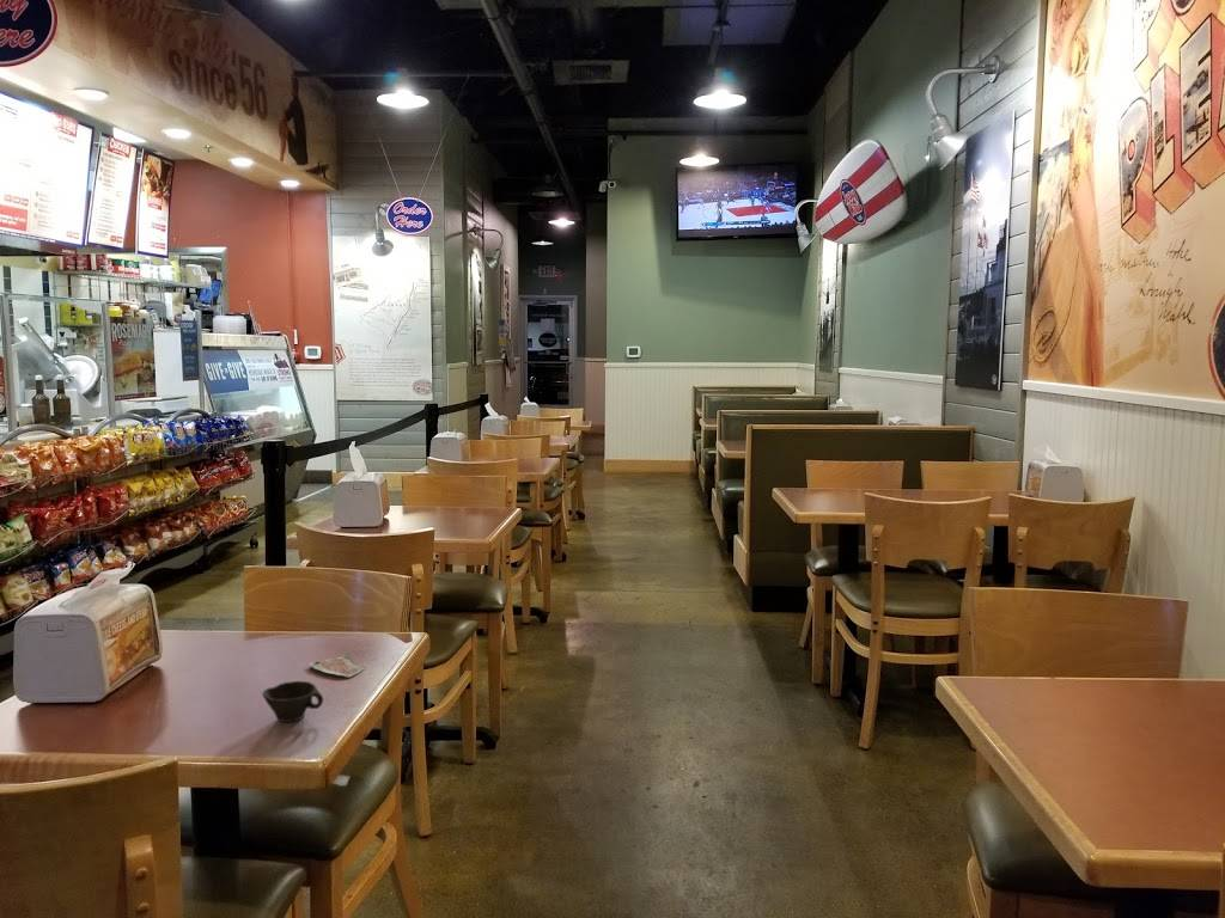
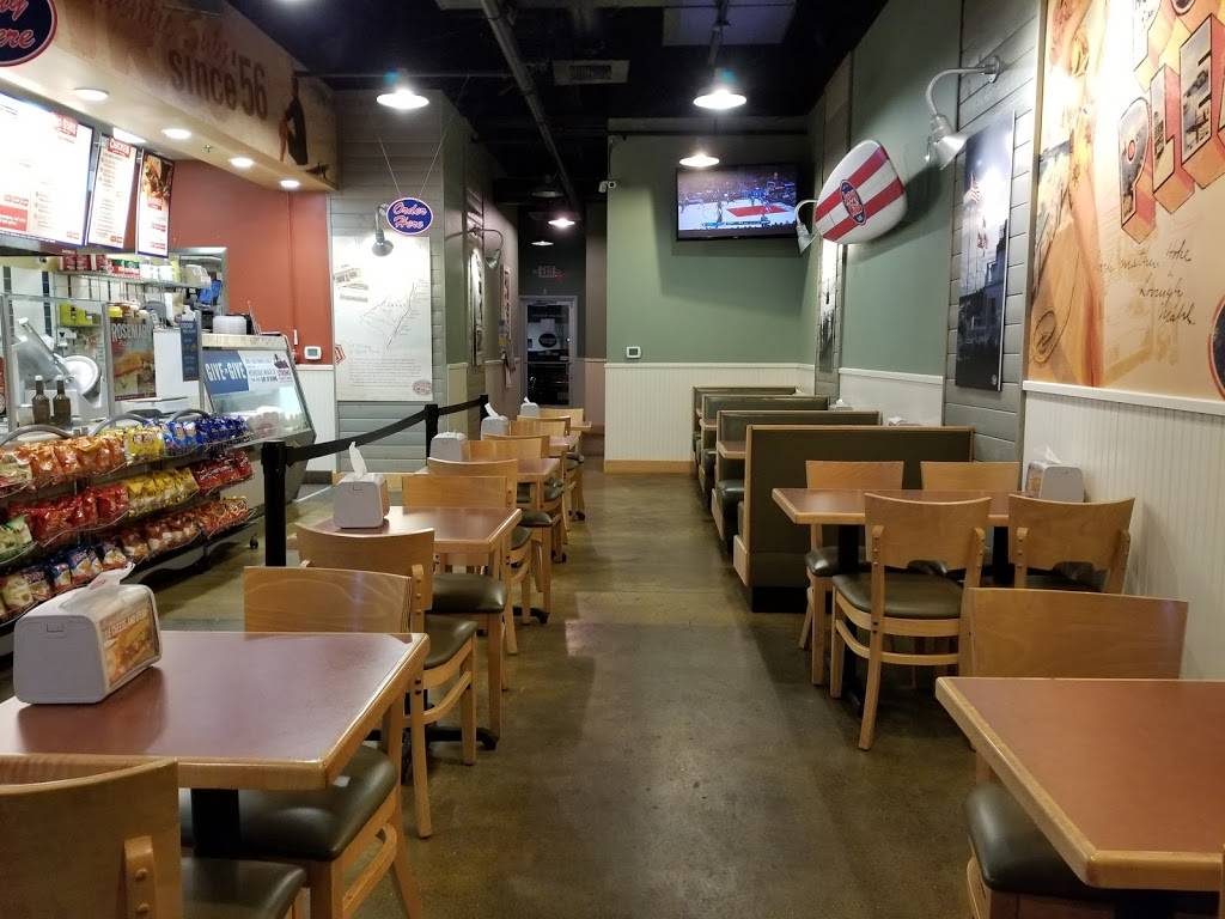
- cup (293, 703)
- paper cup (336, 663)
